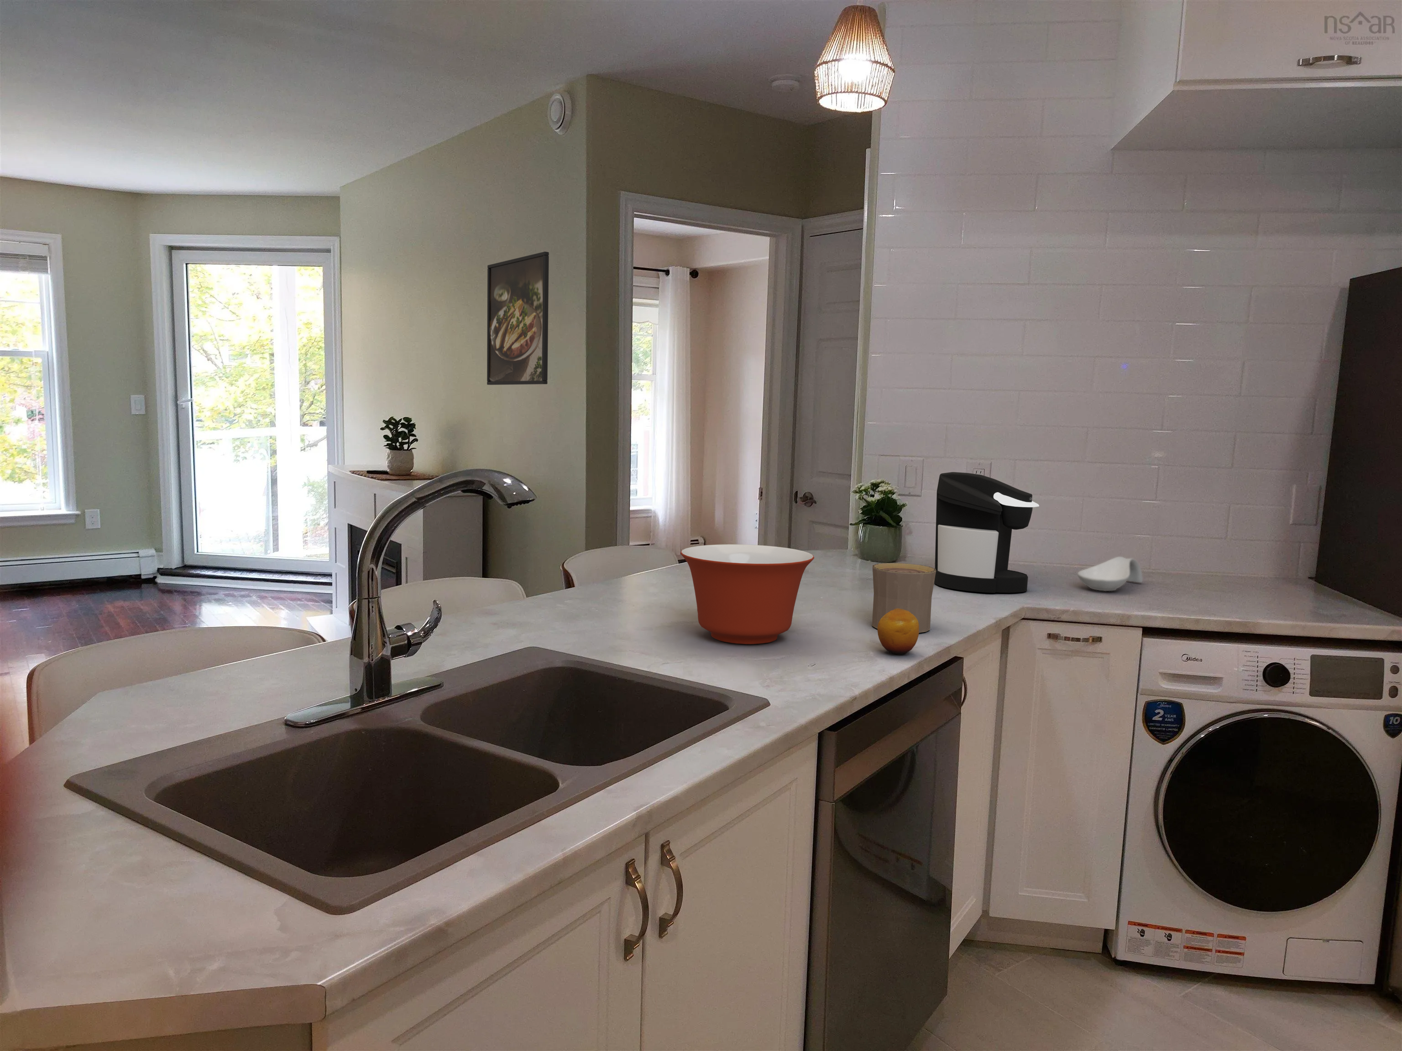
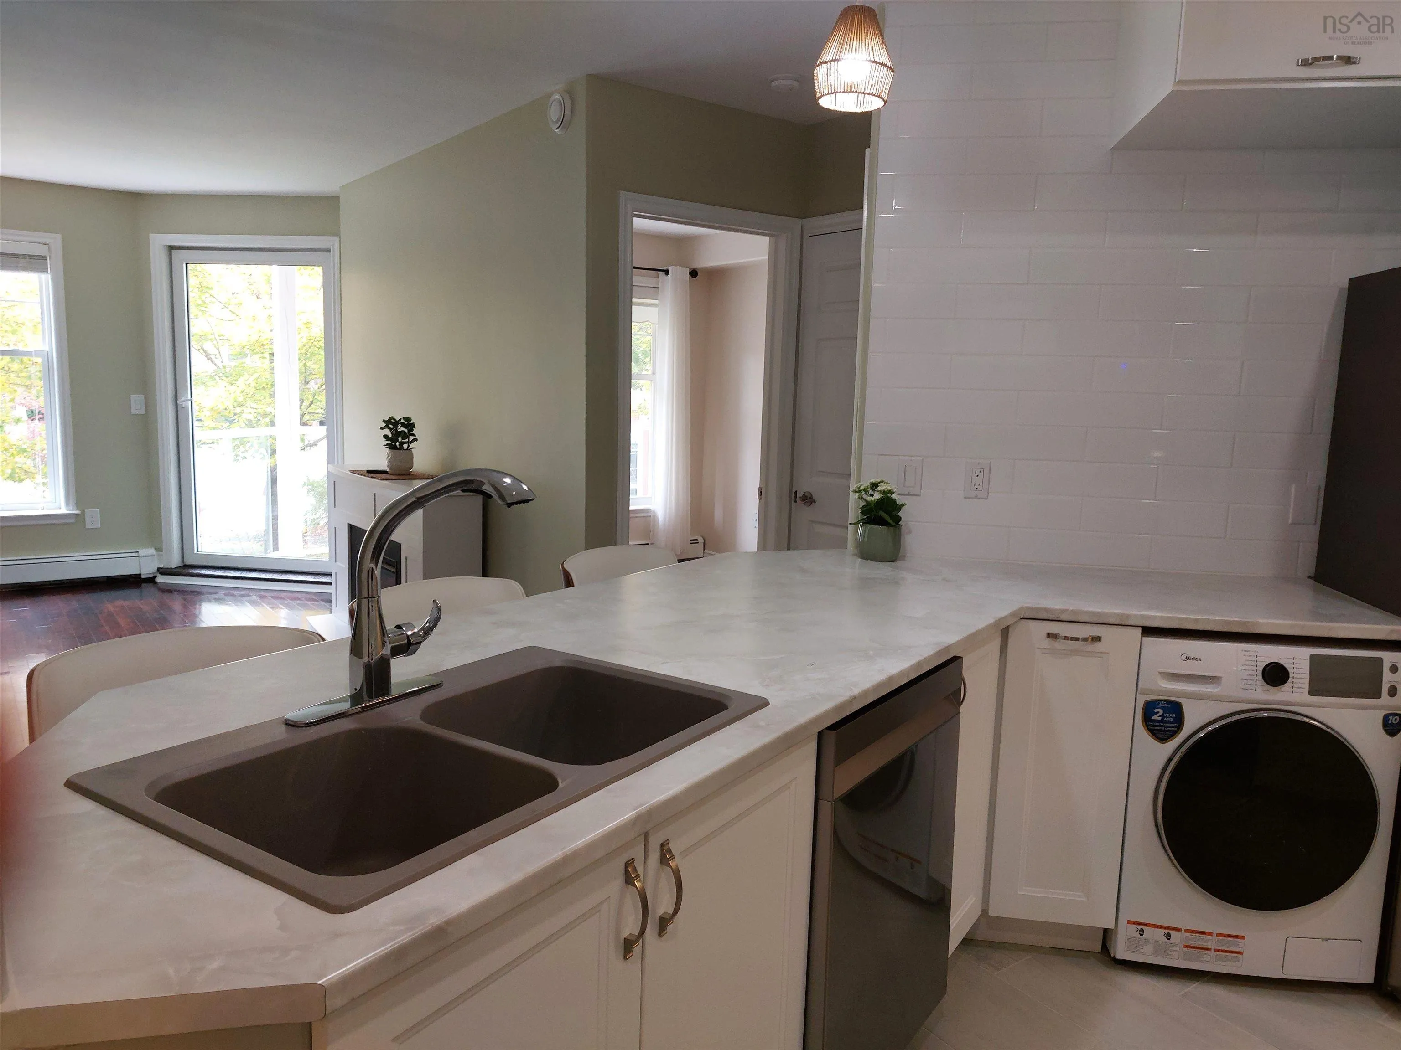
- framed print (517, 322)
- spoon rest (1114, 573)
- coffee maker (986, 530)
- fruit (899, 630)
- mixing bowl (745, 595)
- cup (902, 597)
